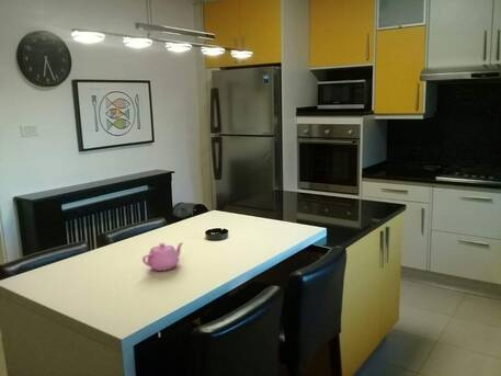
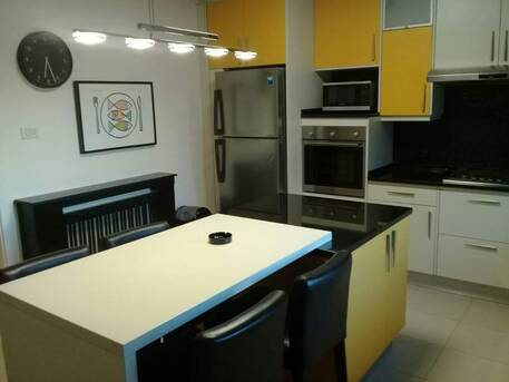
- teapot (163, 254)
